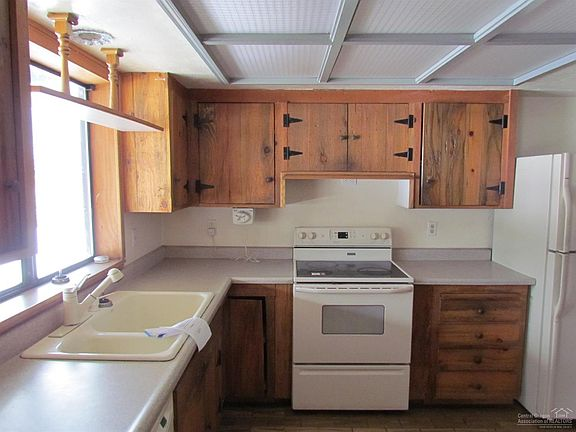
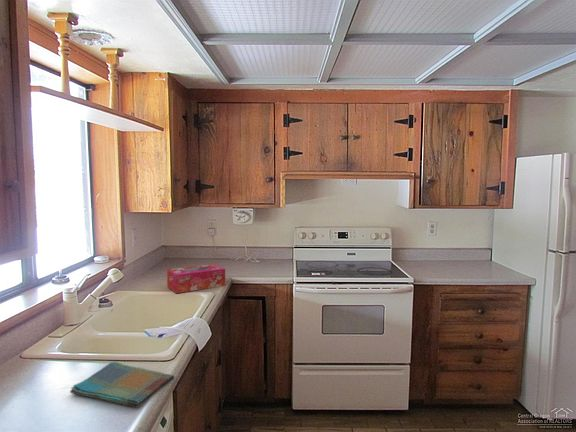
+ dish towel (124, 382)
+ tissue box (196, 277)
